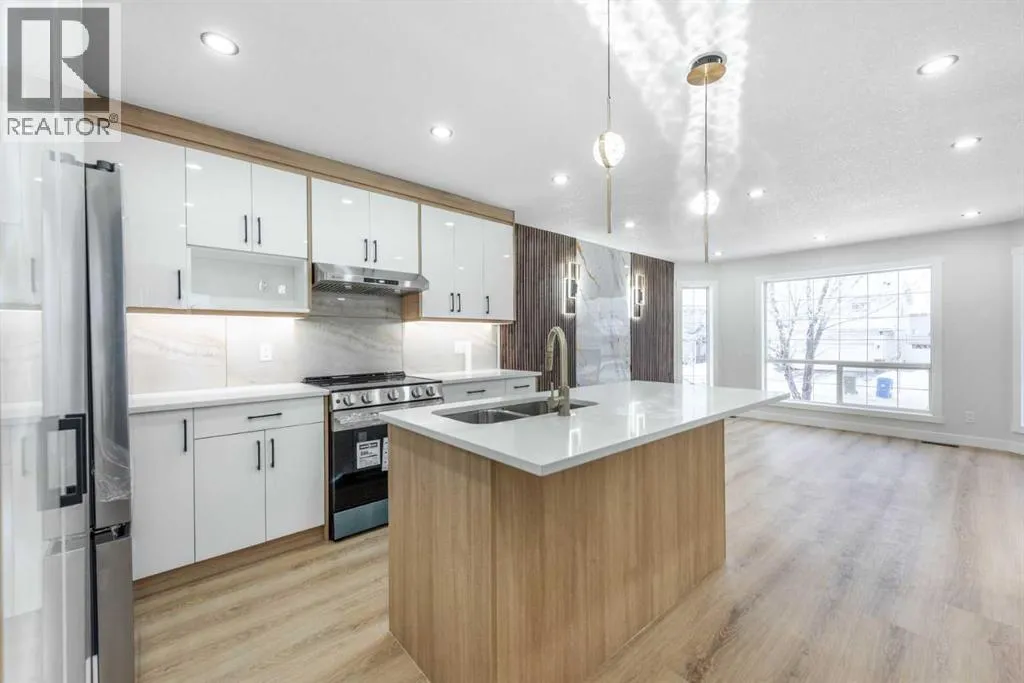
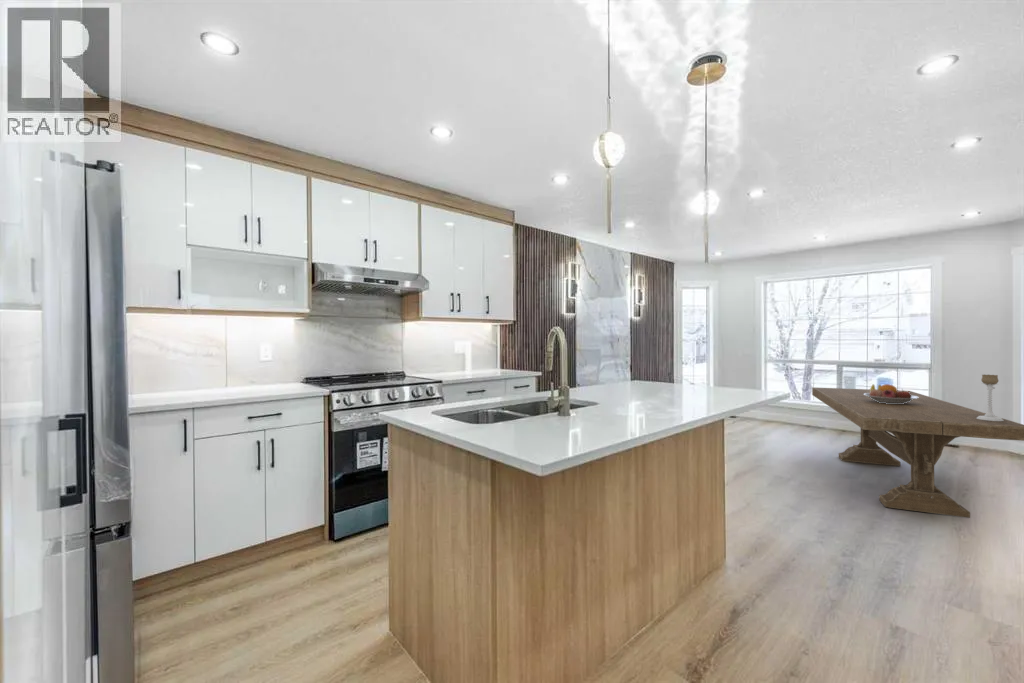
+ dining table (891, 441)
+ candle holder (989, 396)
+ fruit bowl (890, 393)
